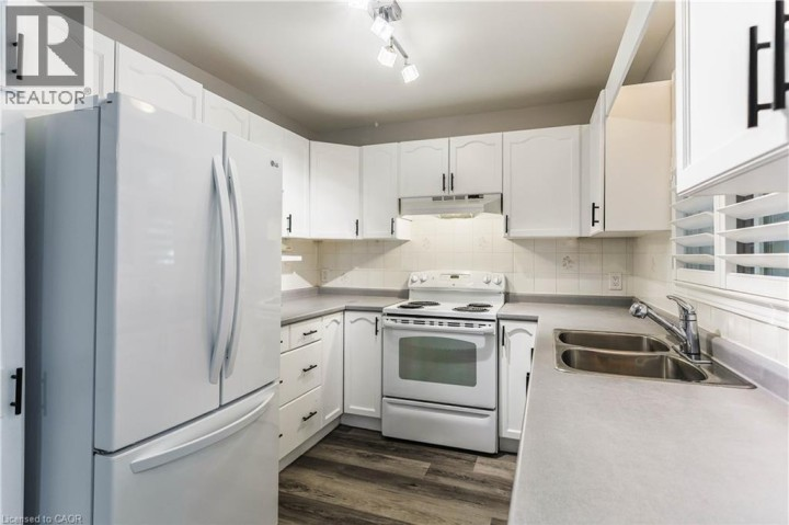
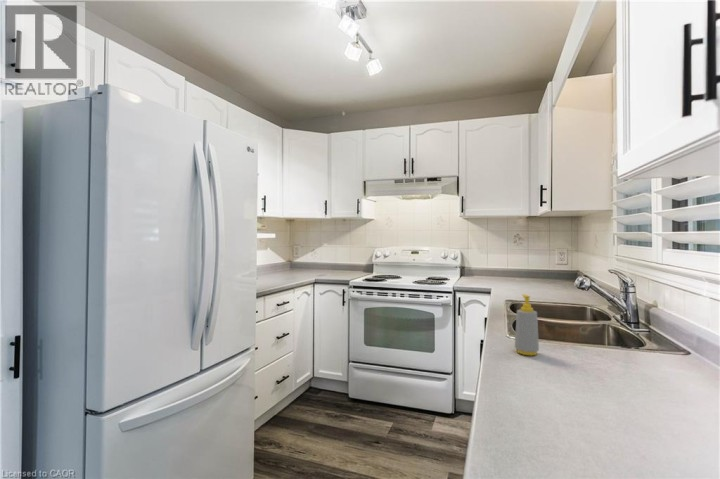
+ soap bottle (526, 323)
